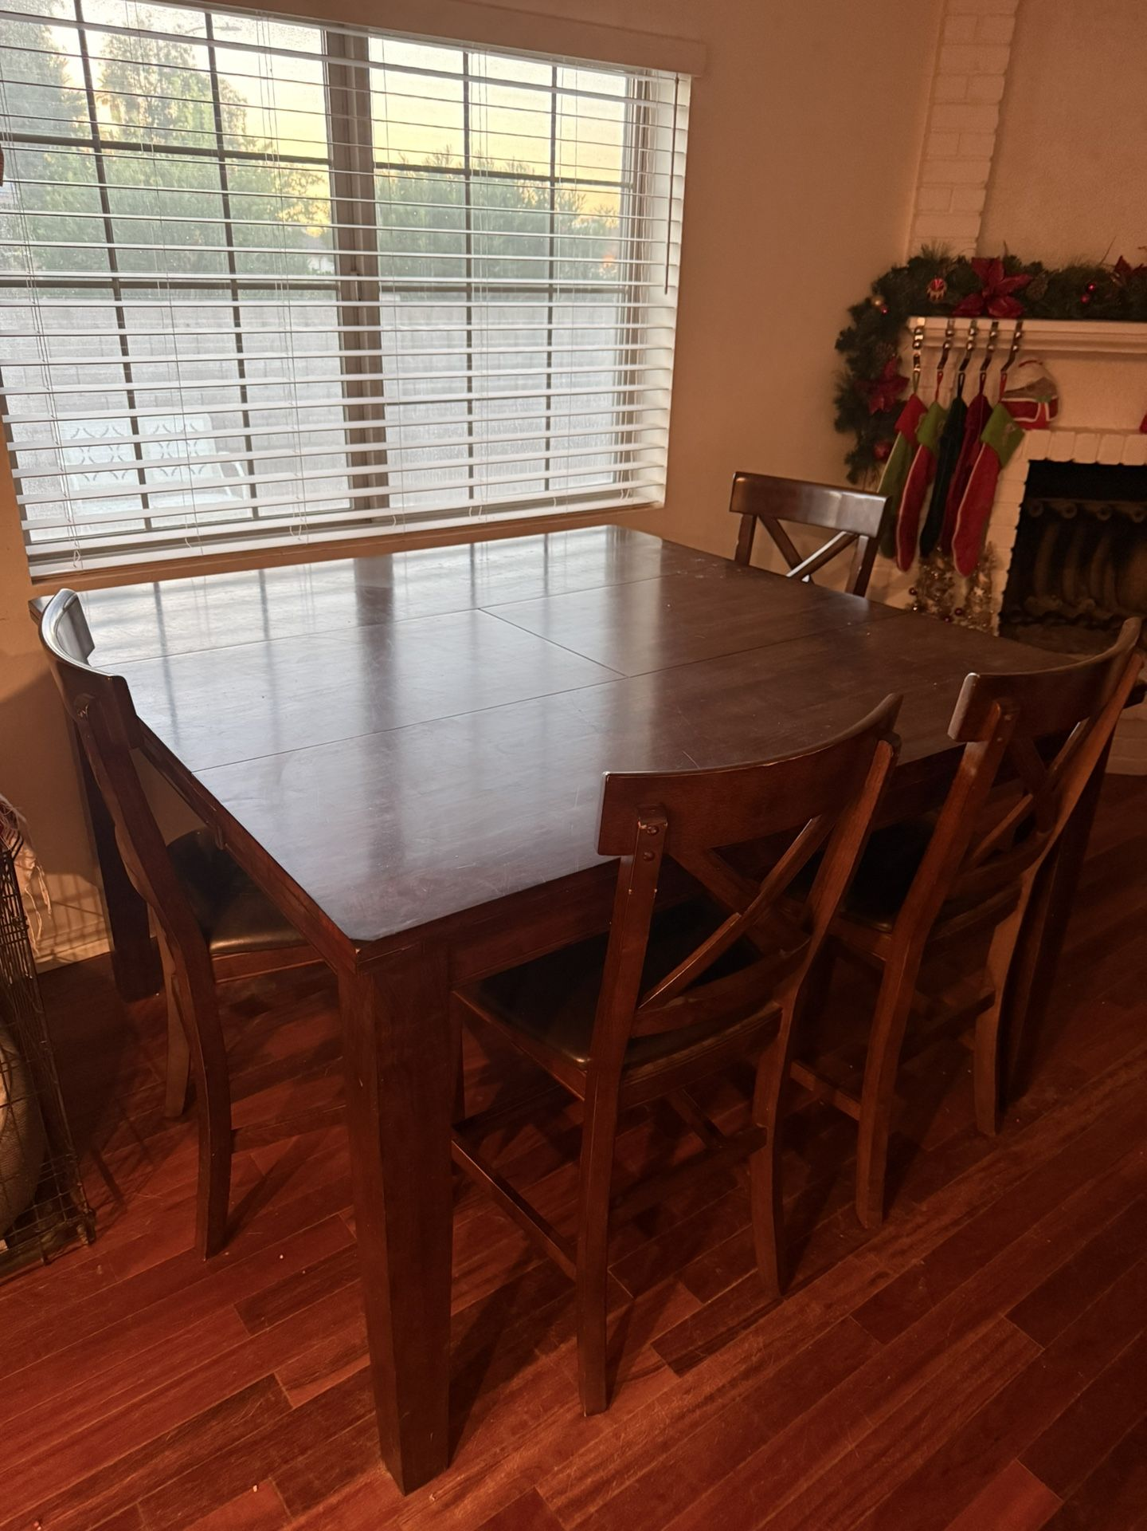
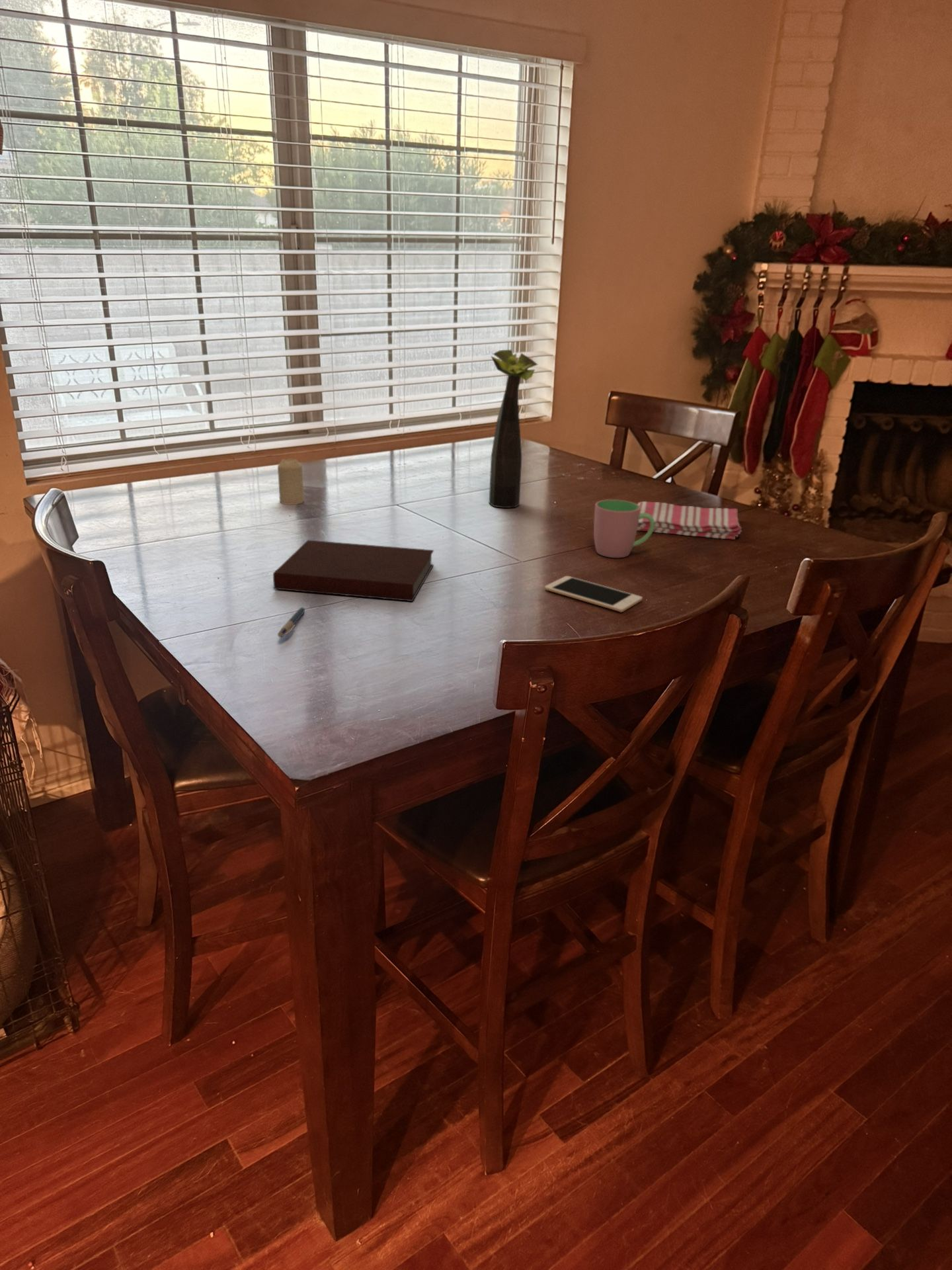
+ cell phone (592, 593)
+ cup (623, 530)
+ candle (290, 481)
+ plant (511, 431)
+ pen (293, 621)
+ notebook (357, 569)
+ dish towel (686, 517)
